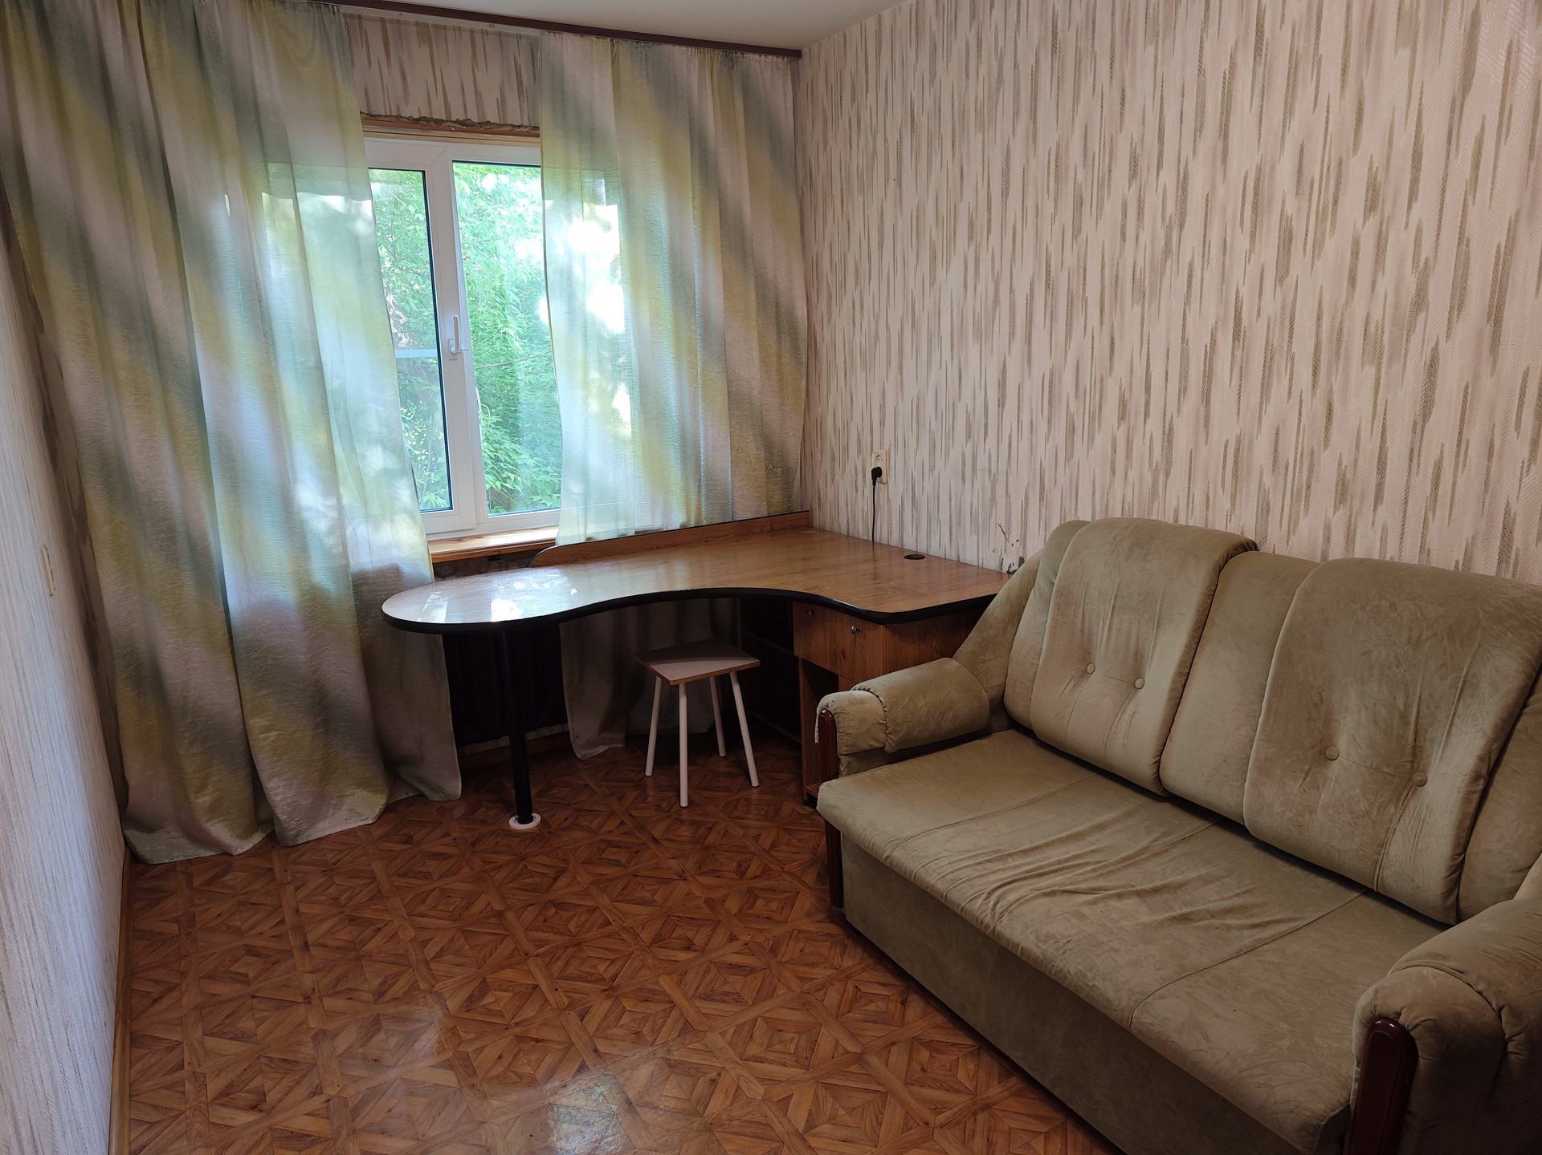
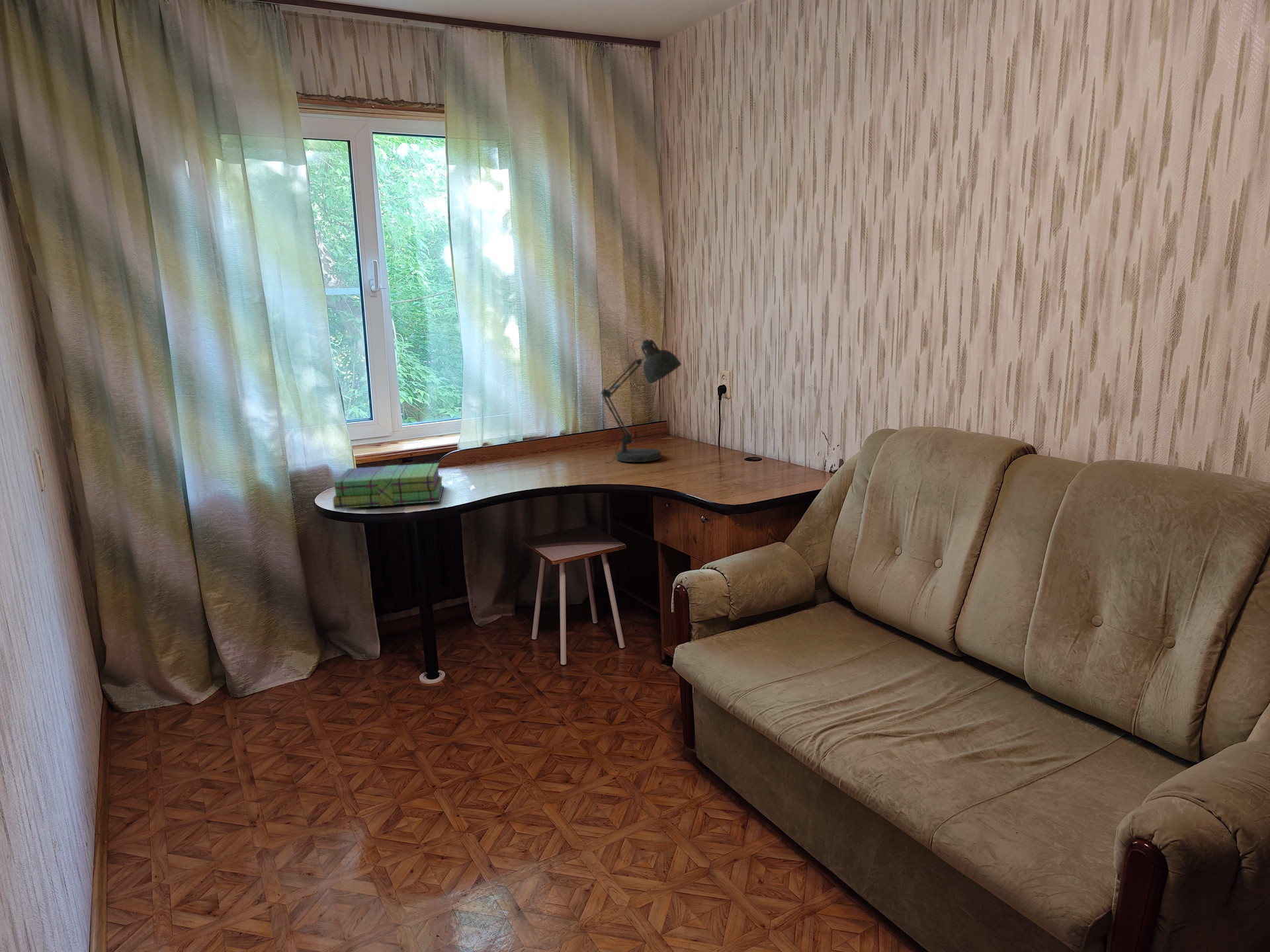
+ stack of books (390, 485)
+ desk lamp (649, 383)
